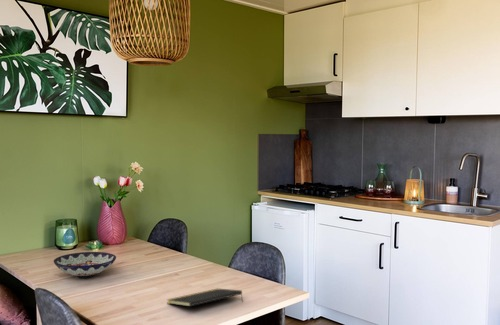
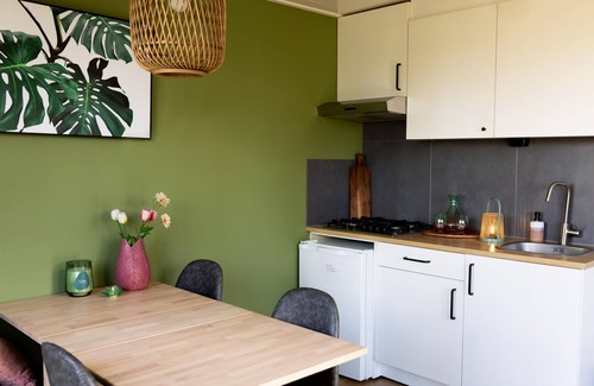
- bowl (85, 267)
- notepad (204, 296)
